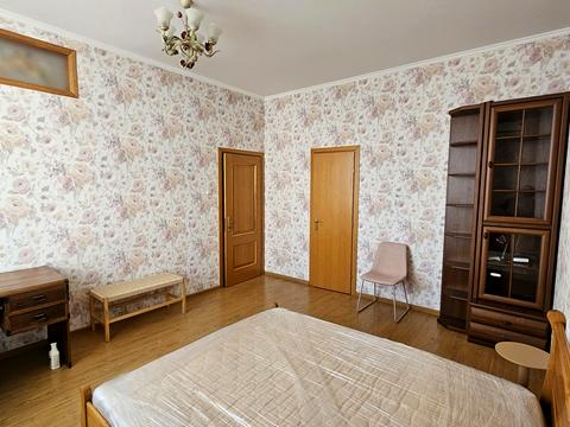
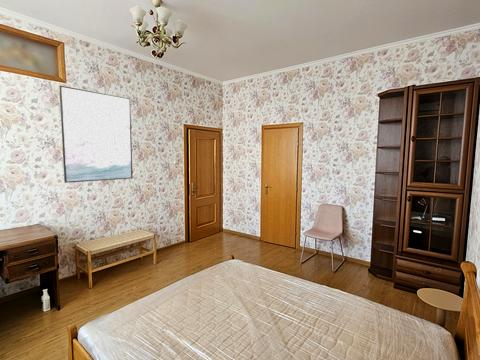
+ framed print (100, 137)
